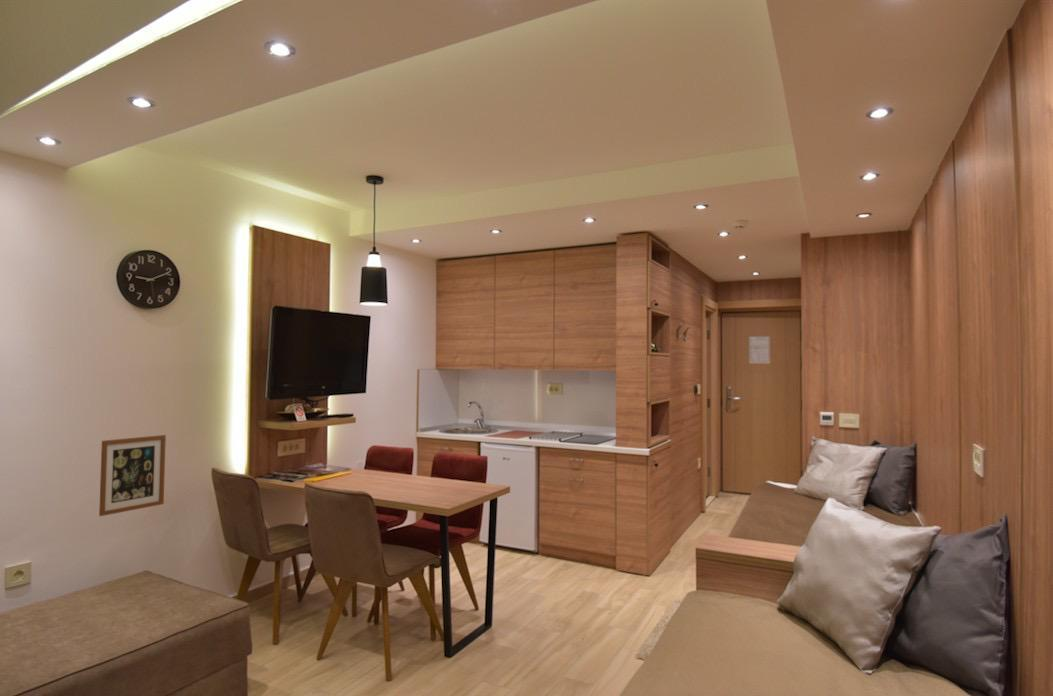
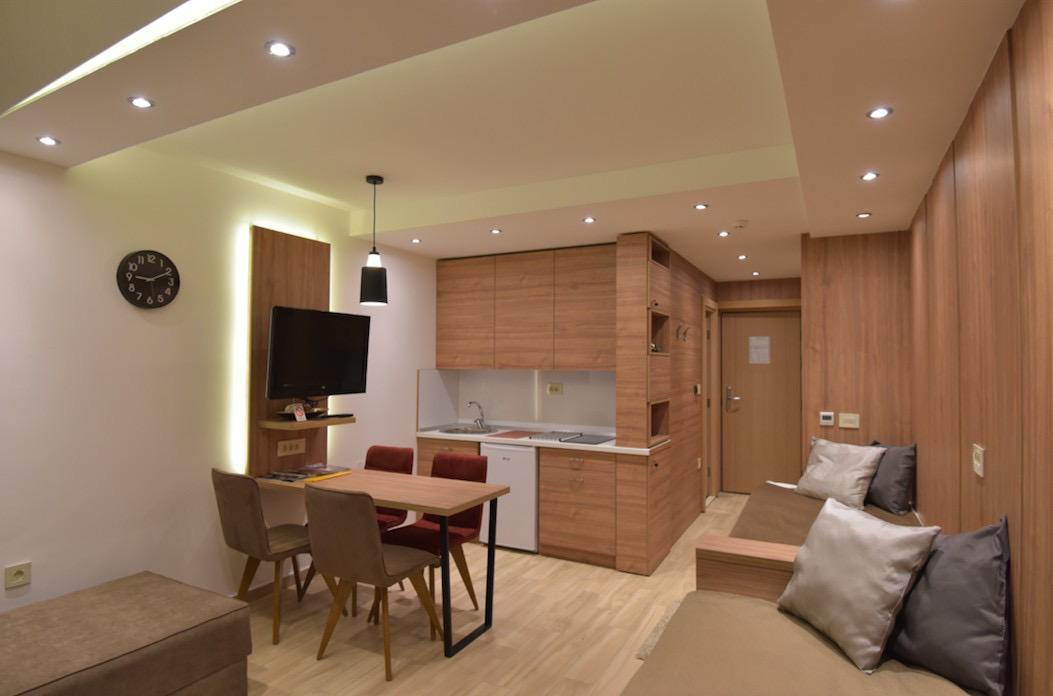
- wall art (133, 473)
